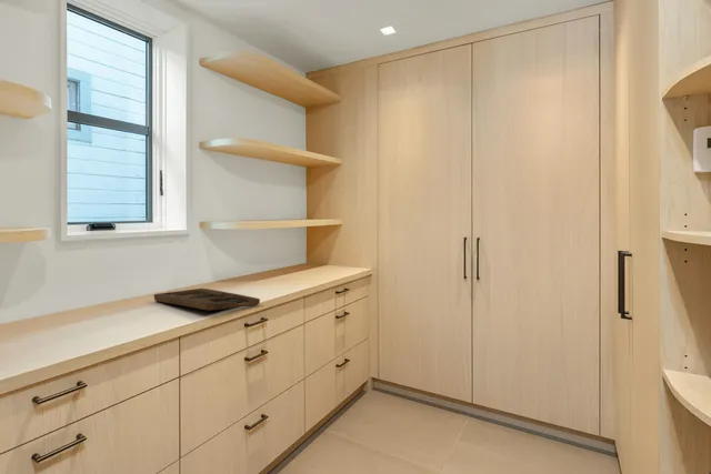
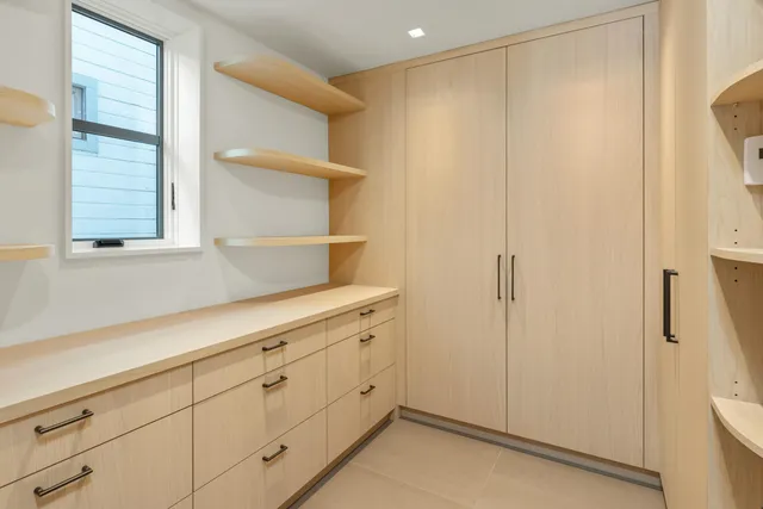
- decorative tray (204, 297)
